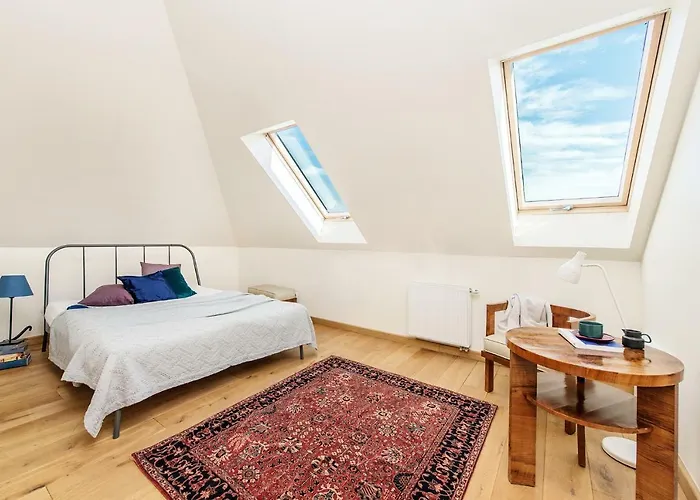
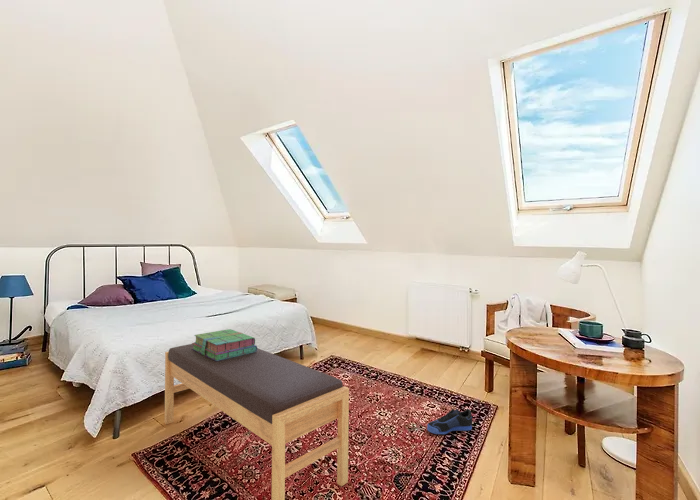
+ sneaker (449, 419)
+ stack of books (224, 343)
+ bench (243, 404)
